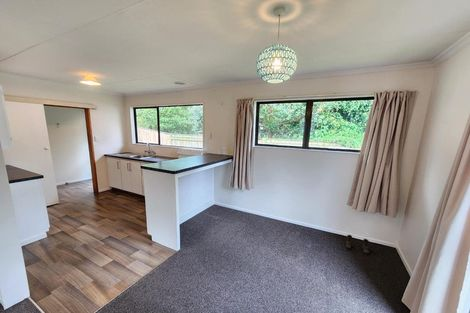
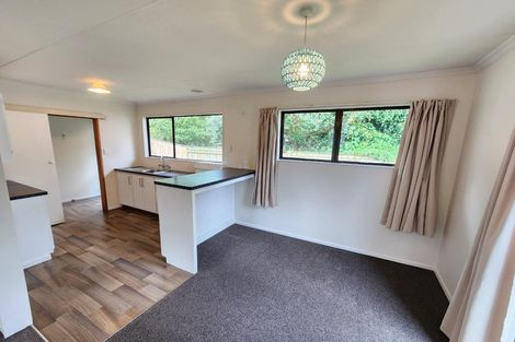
- boots (363, 245)
